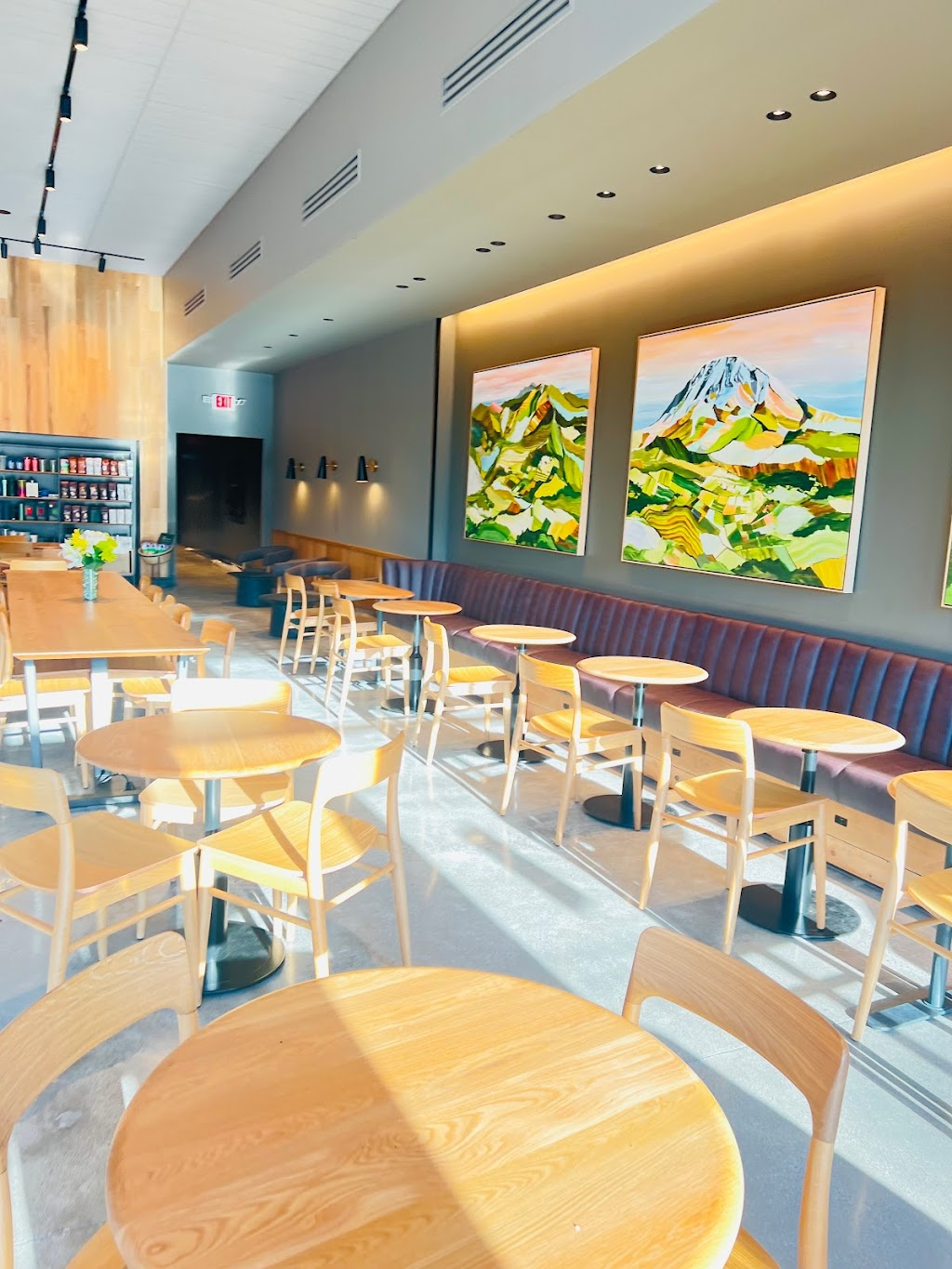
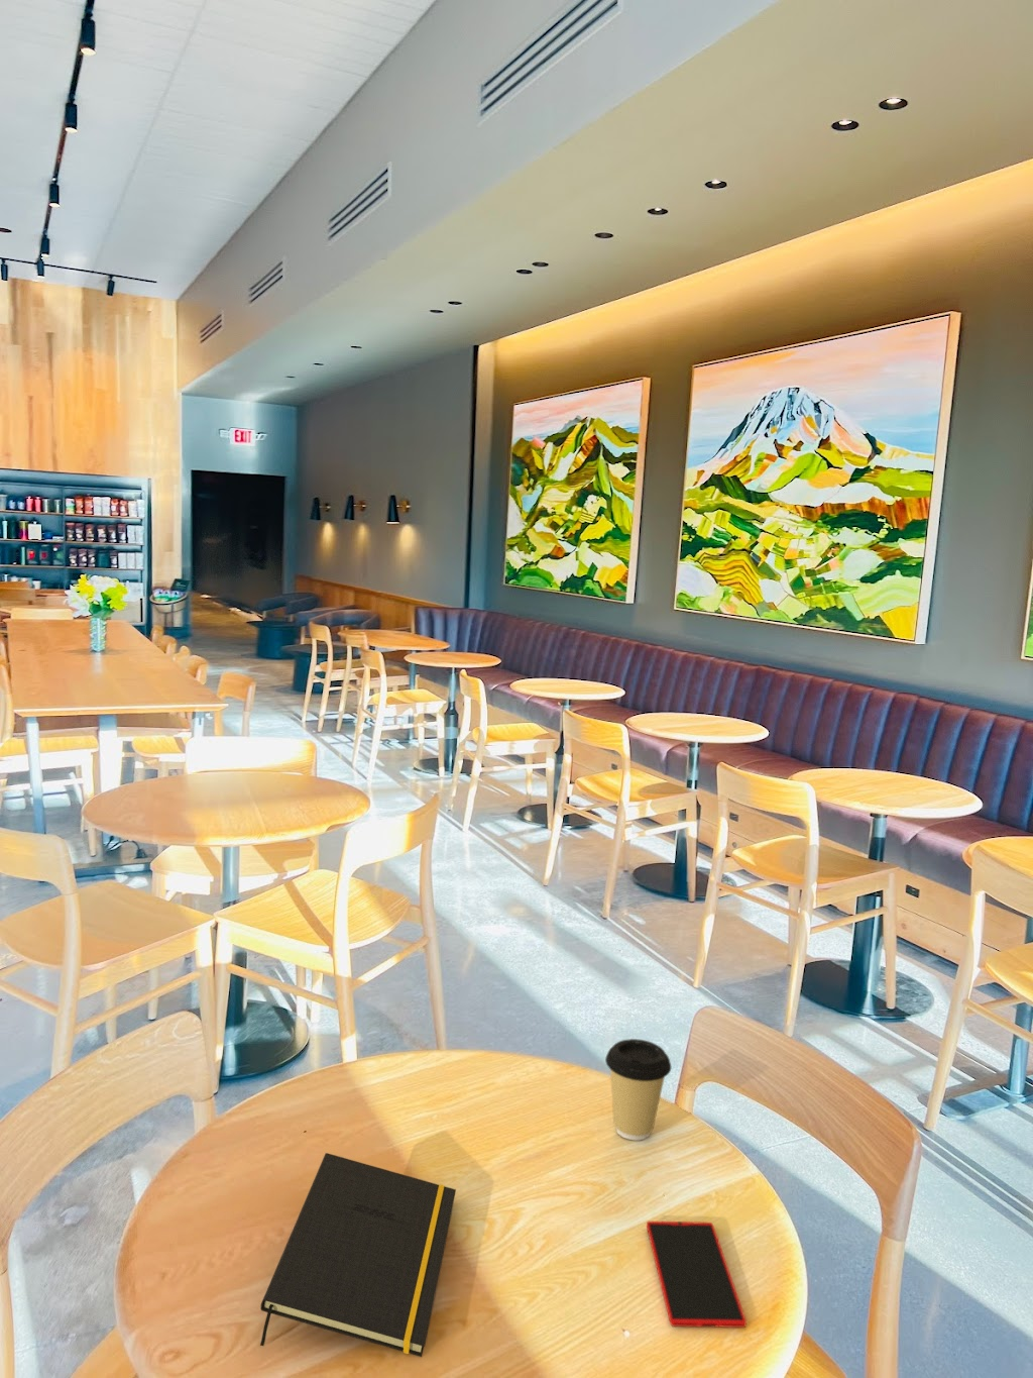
+ notepad (368, 1243)
+ smartphone (692, 1270)
+ coffee cup (636, 1089)
